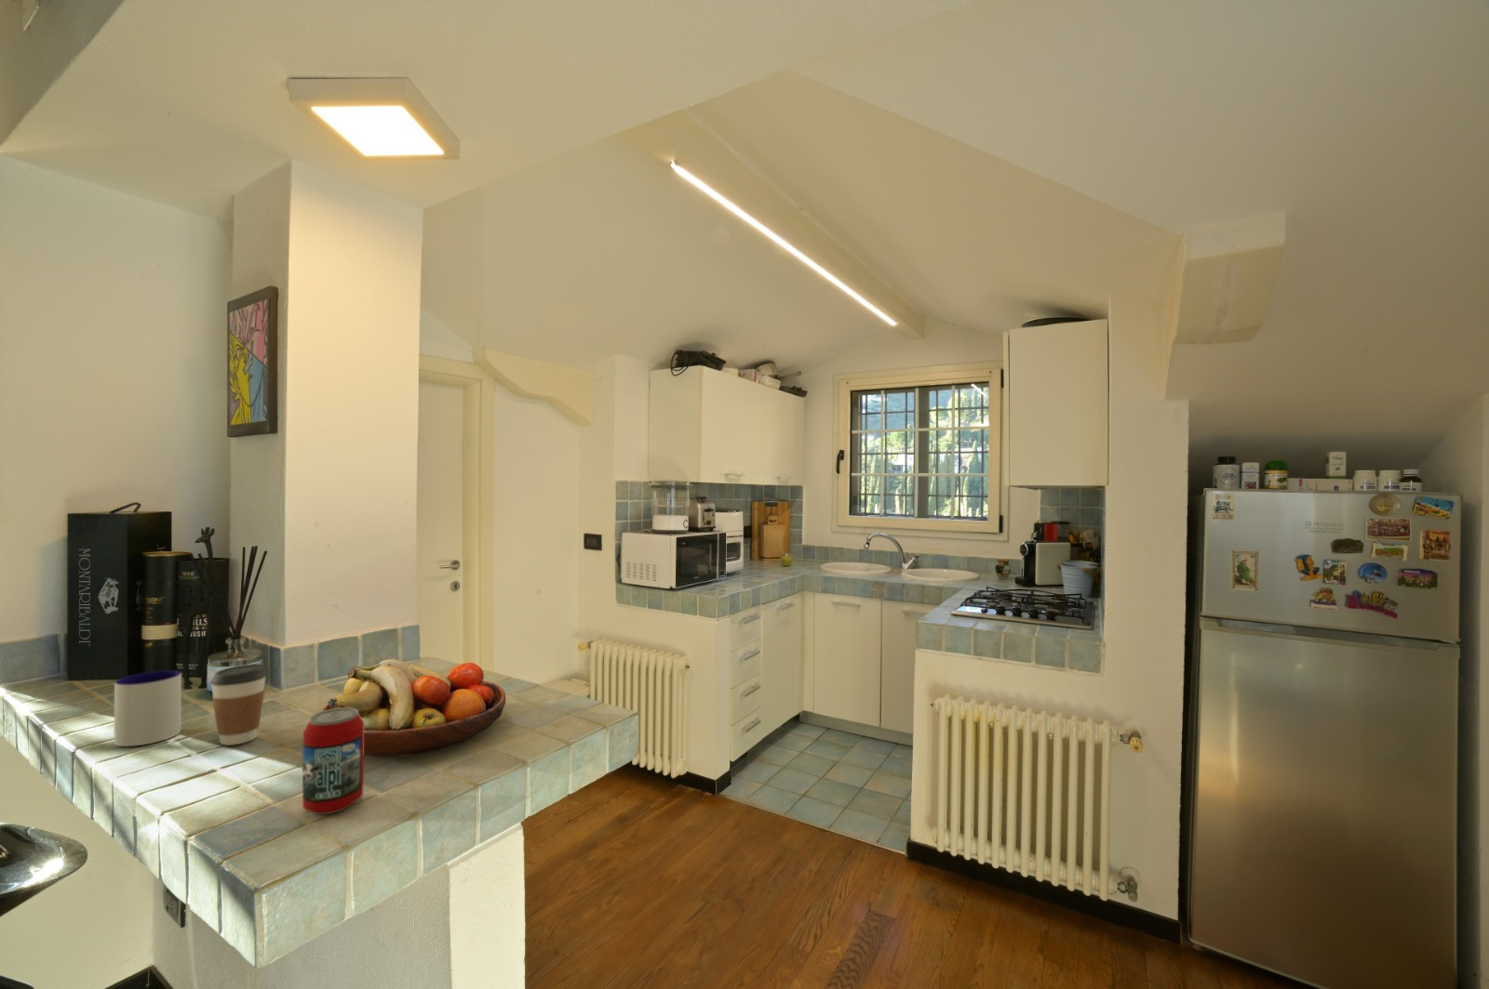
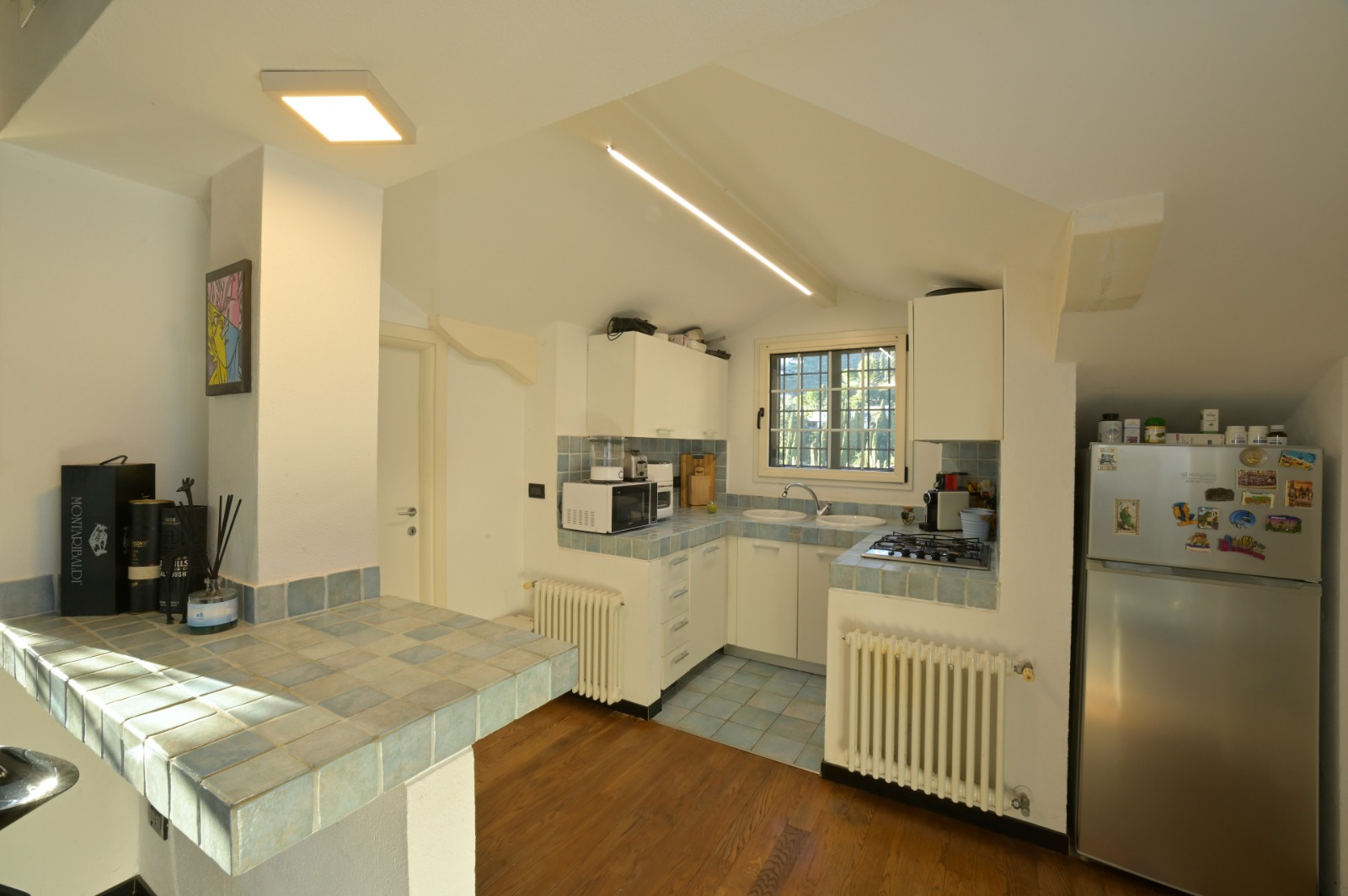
- fruit bowl (416, 695)
- beverage can (334, 759)
- coffee cup (239, 703)
- mug (144, 705)
